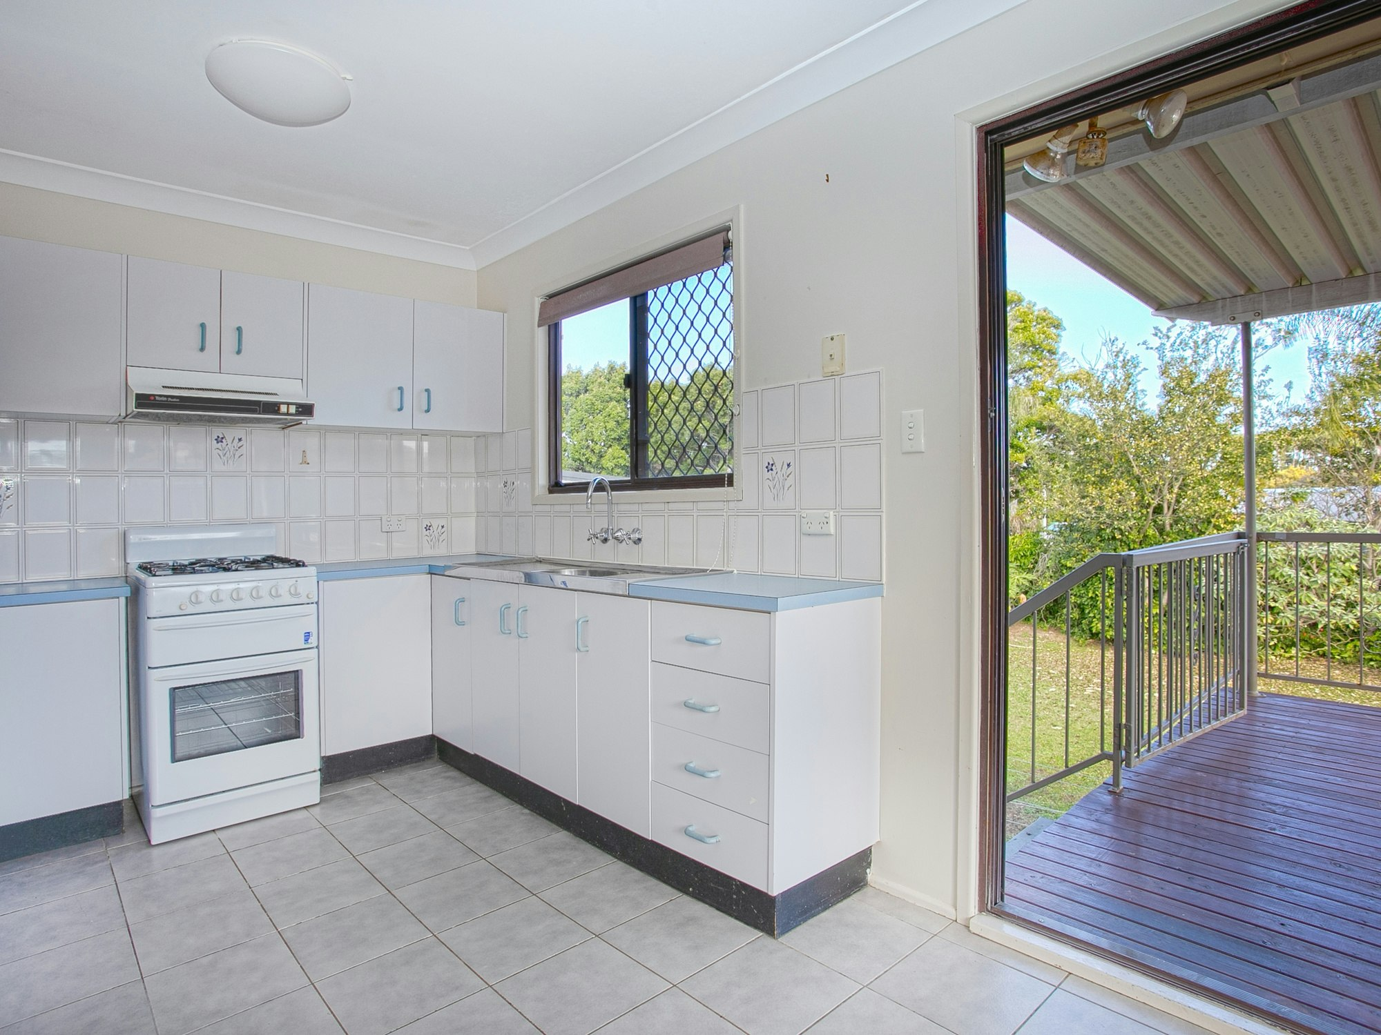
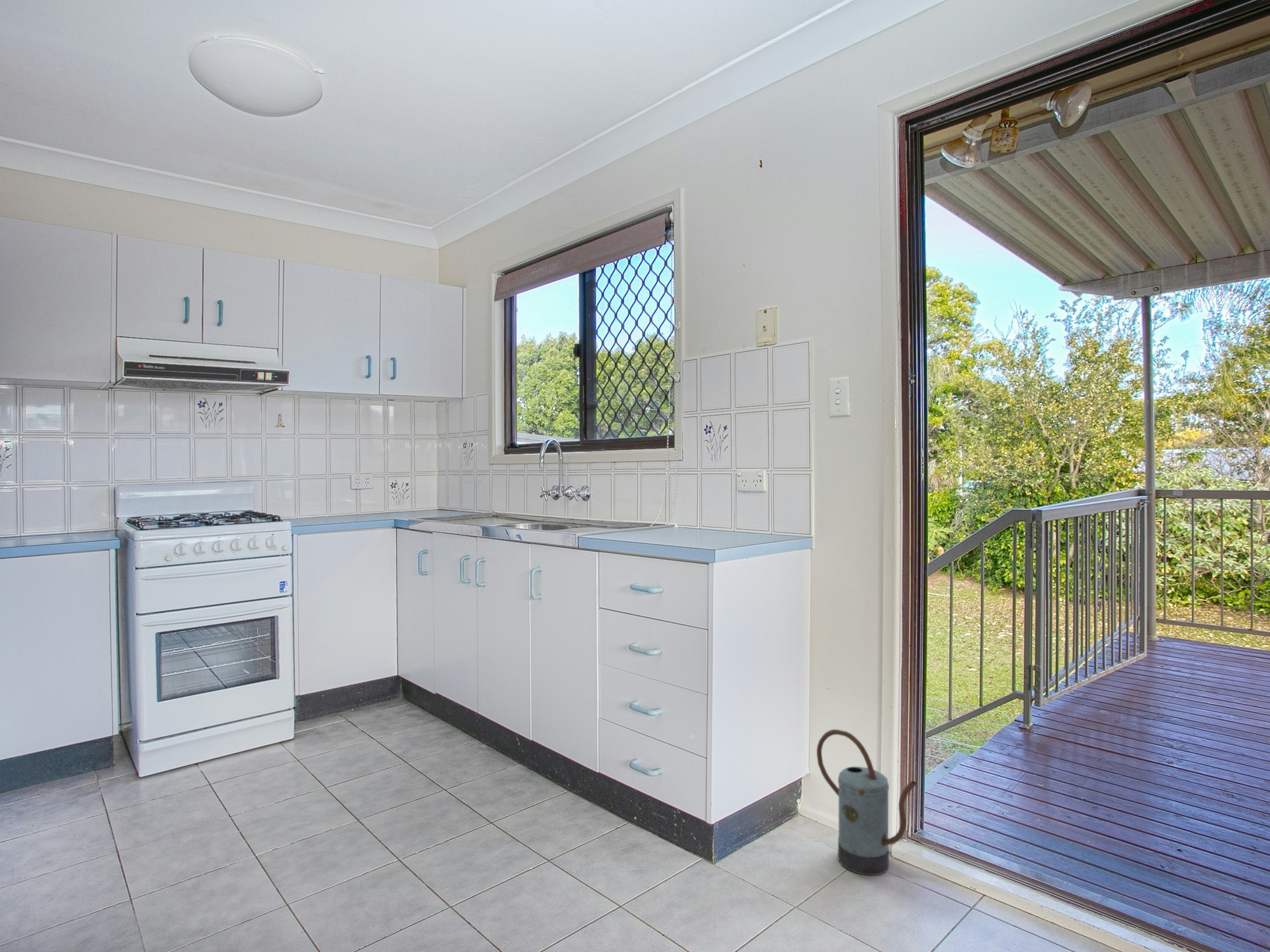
+ watering can (864, 800)
